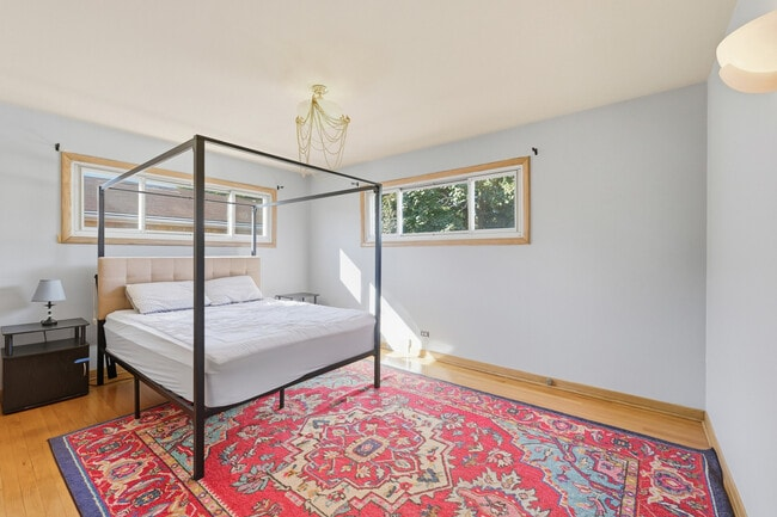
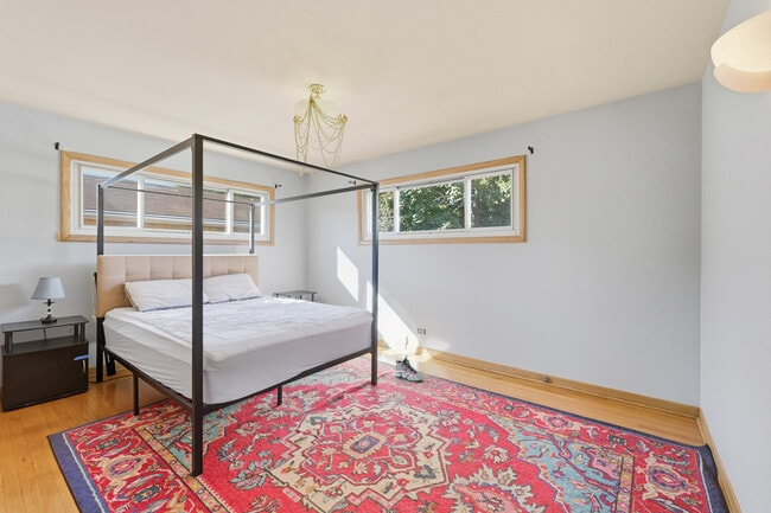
+ sneaker (408, 367)
